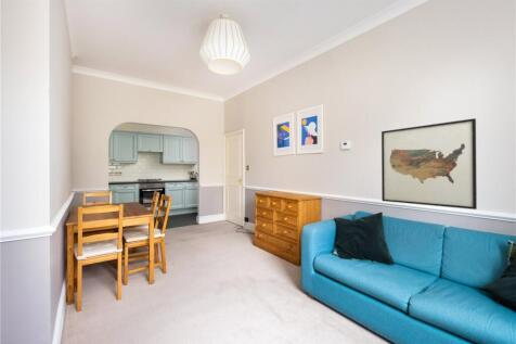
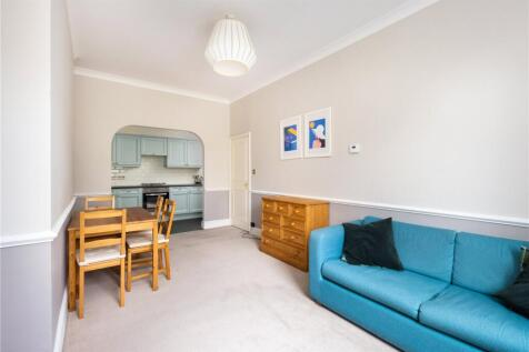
- wall art (423, 165)
